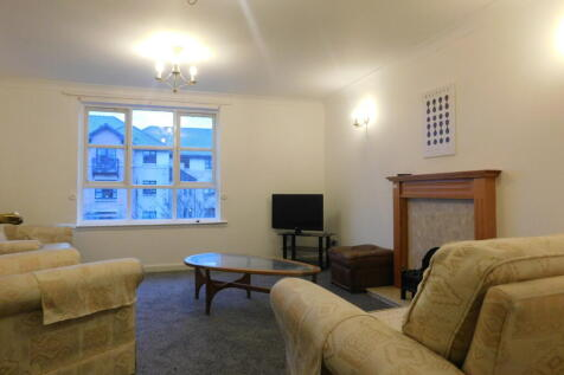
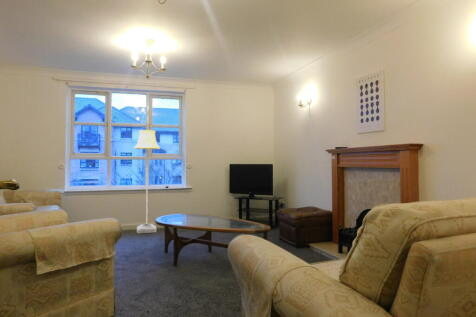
+ floor lamp (146, 180)
